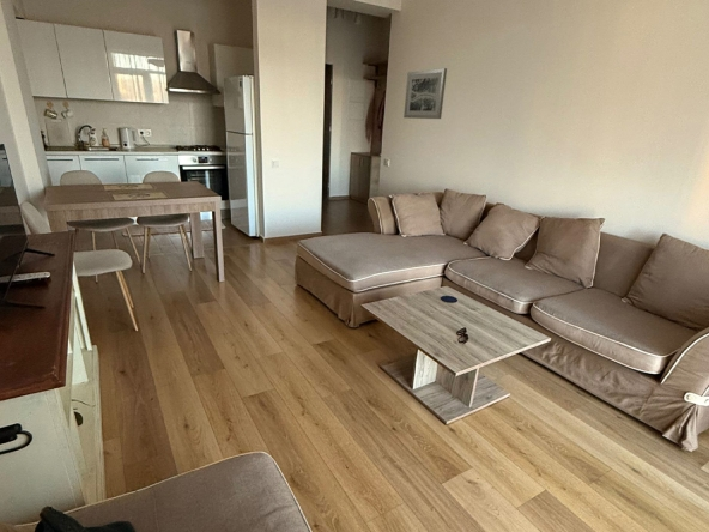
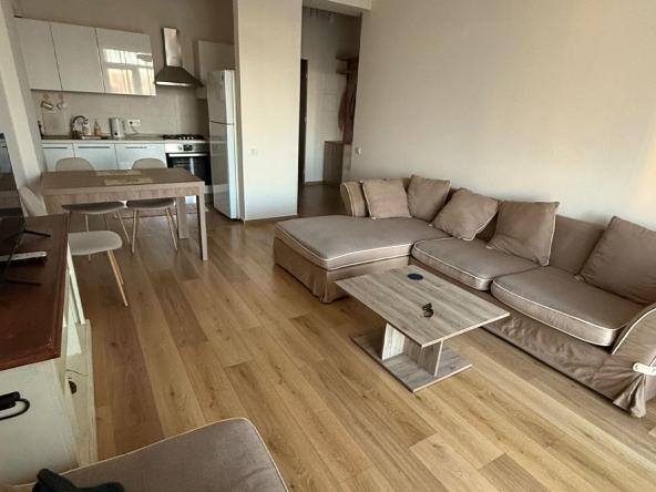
- wall art (423, 95)
